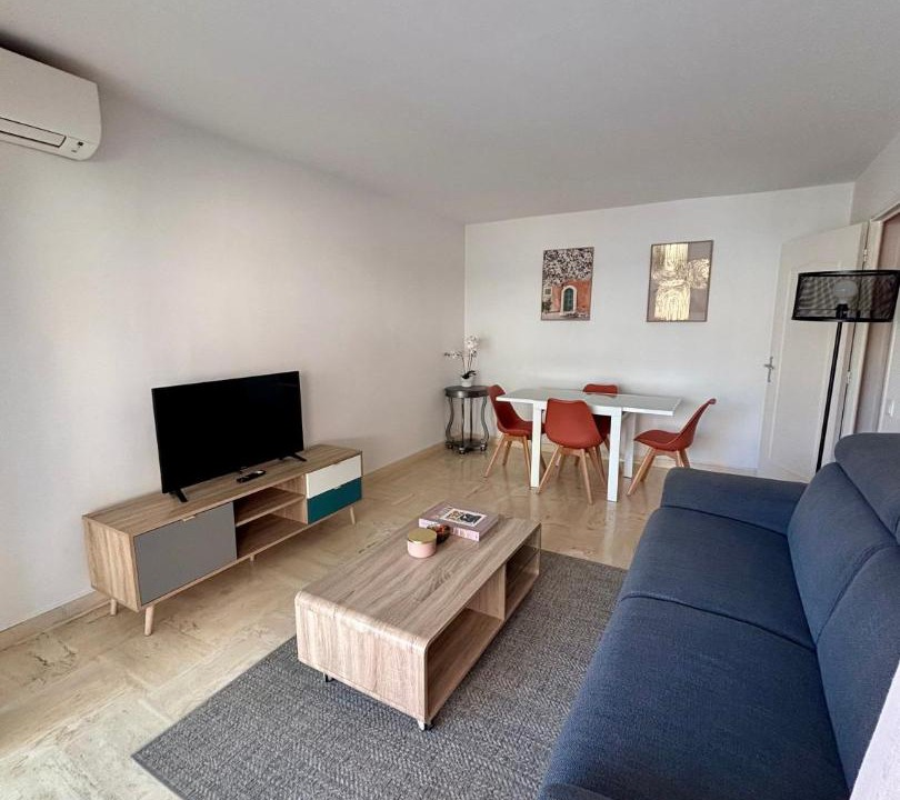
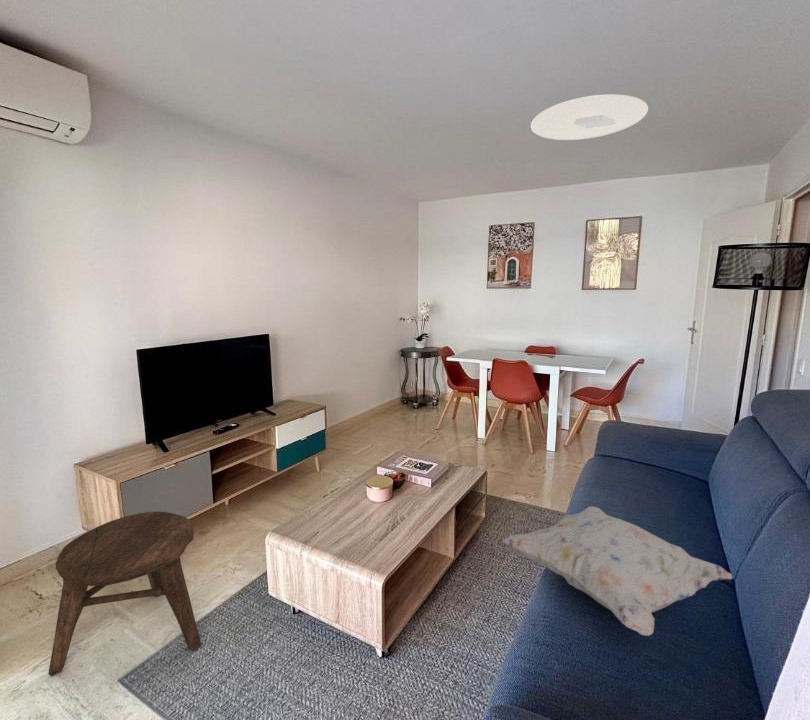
+ ceiling light (586, 114)
+ decorative pillow (610, 556)
+ stool (134, 578)
